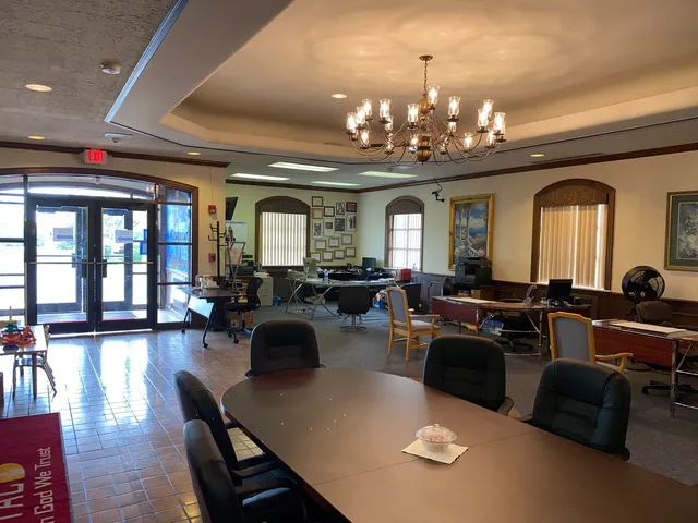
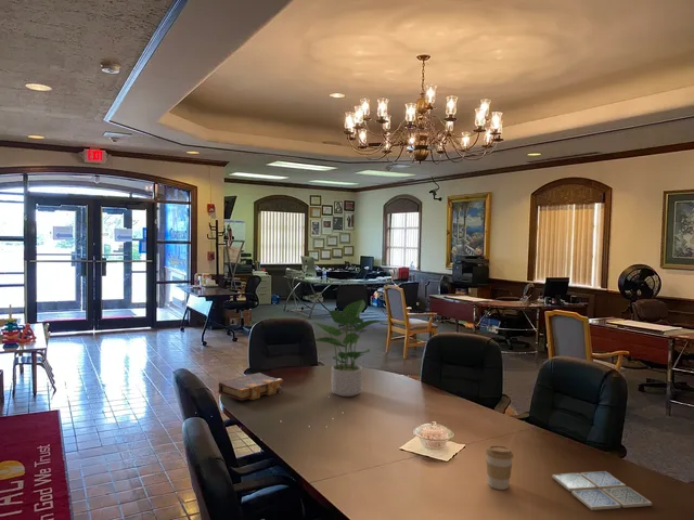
+ potted plant (342, 346)
+ drink coaster (599, 489)
+ book (250, 386)
+ coffee cup (499, 466)
